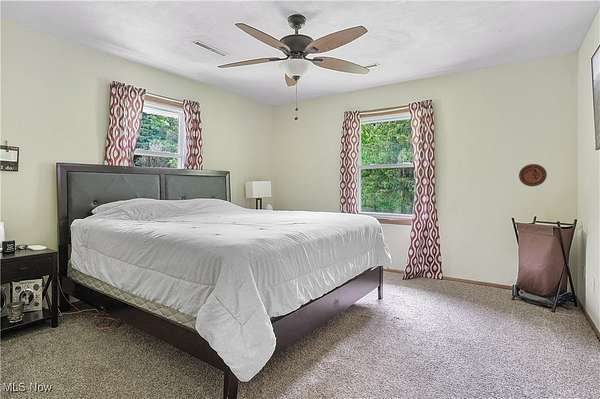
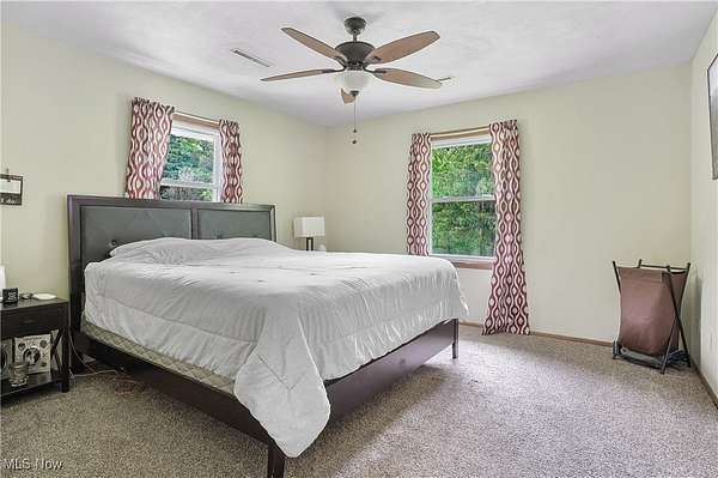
- decorative plate (532, 175)
